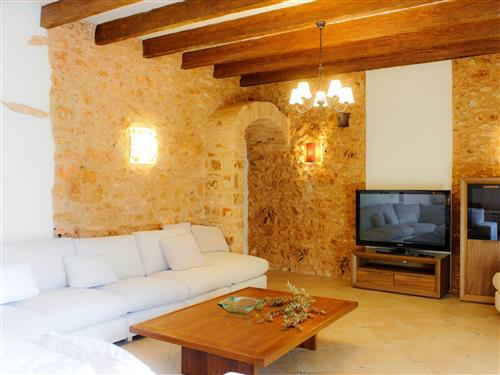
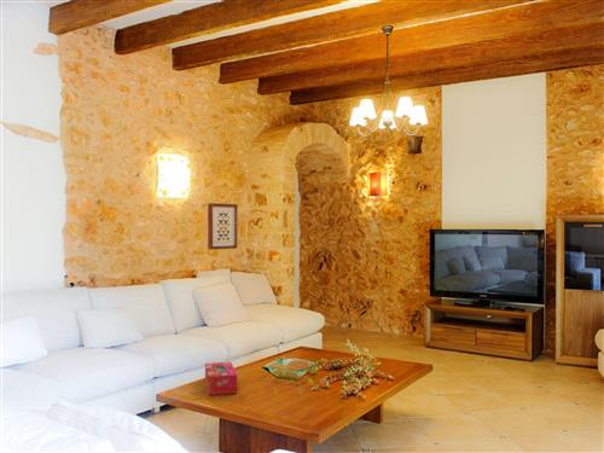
+ tissue box (220, 377)
+ wall art (222, 226)
